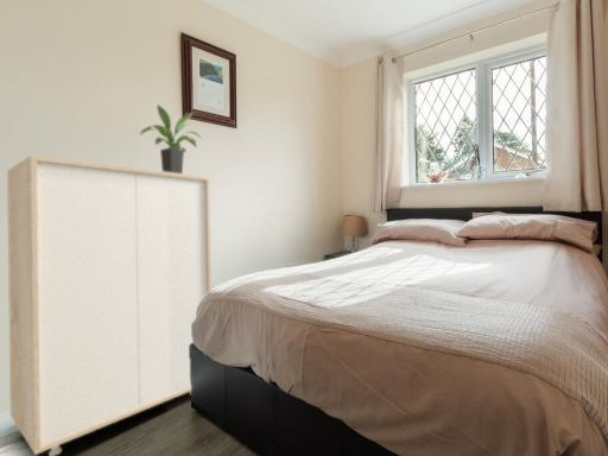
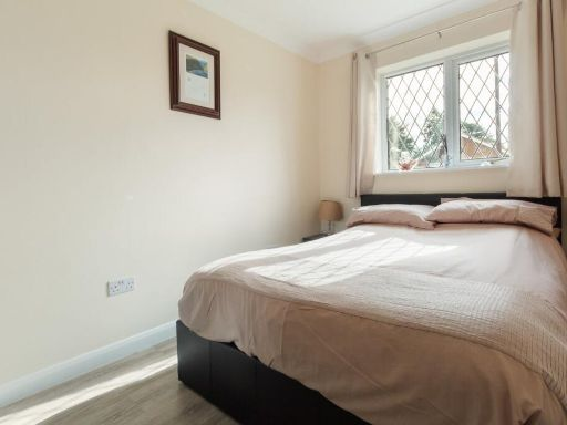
- storage cabinet (118, 291)
- potted plant (171, 145)
